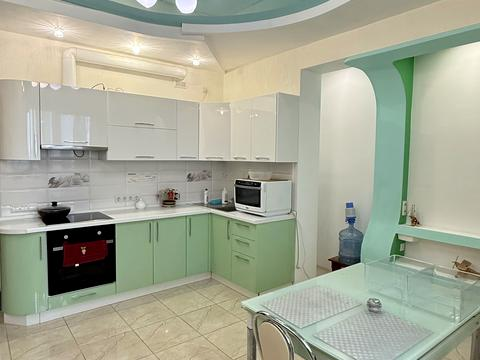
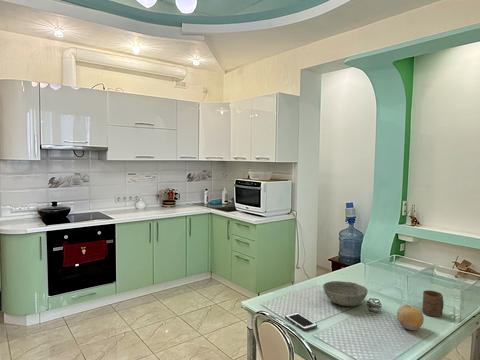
+ cell phone (300, 320)
+ bowl (344, 295)
+ fruit (409, 317)
+ cup (432, 303)
